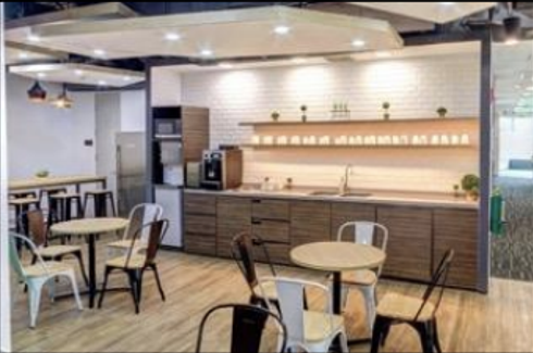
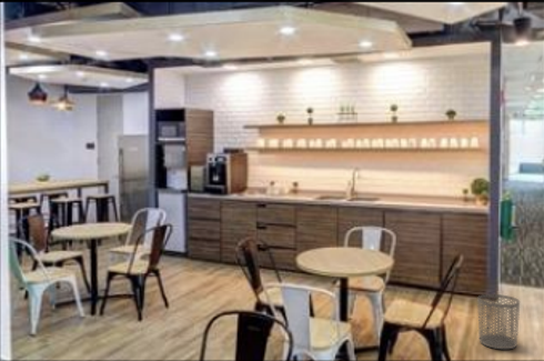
+ waste bin (497, 321)
